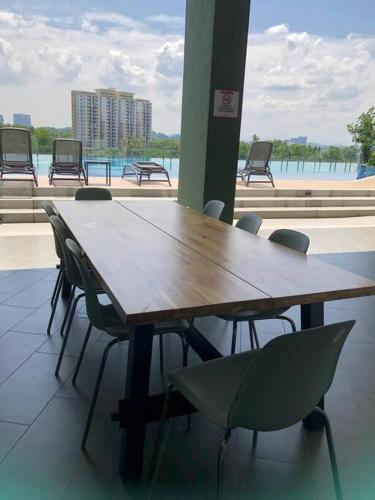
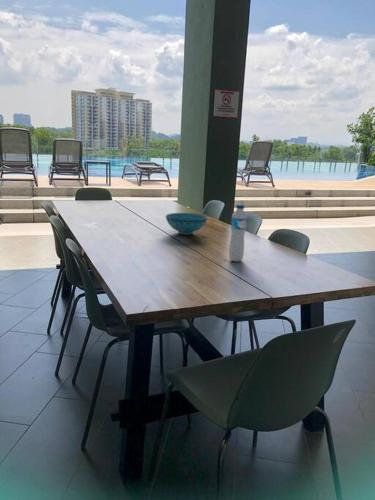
+ water bottle (237, 233)
+ bowl (185, 224)
